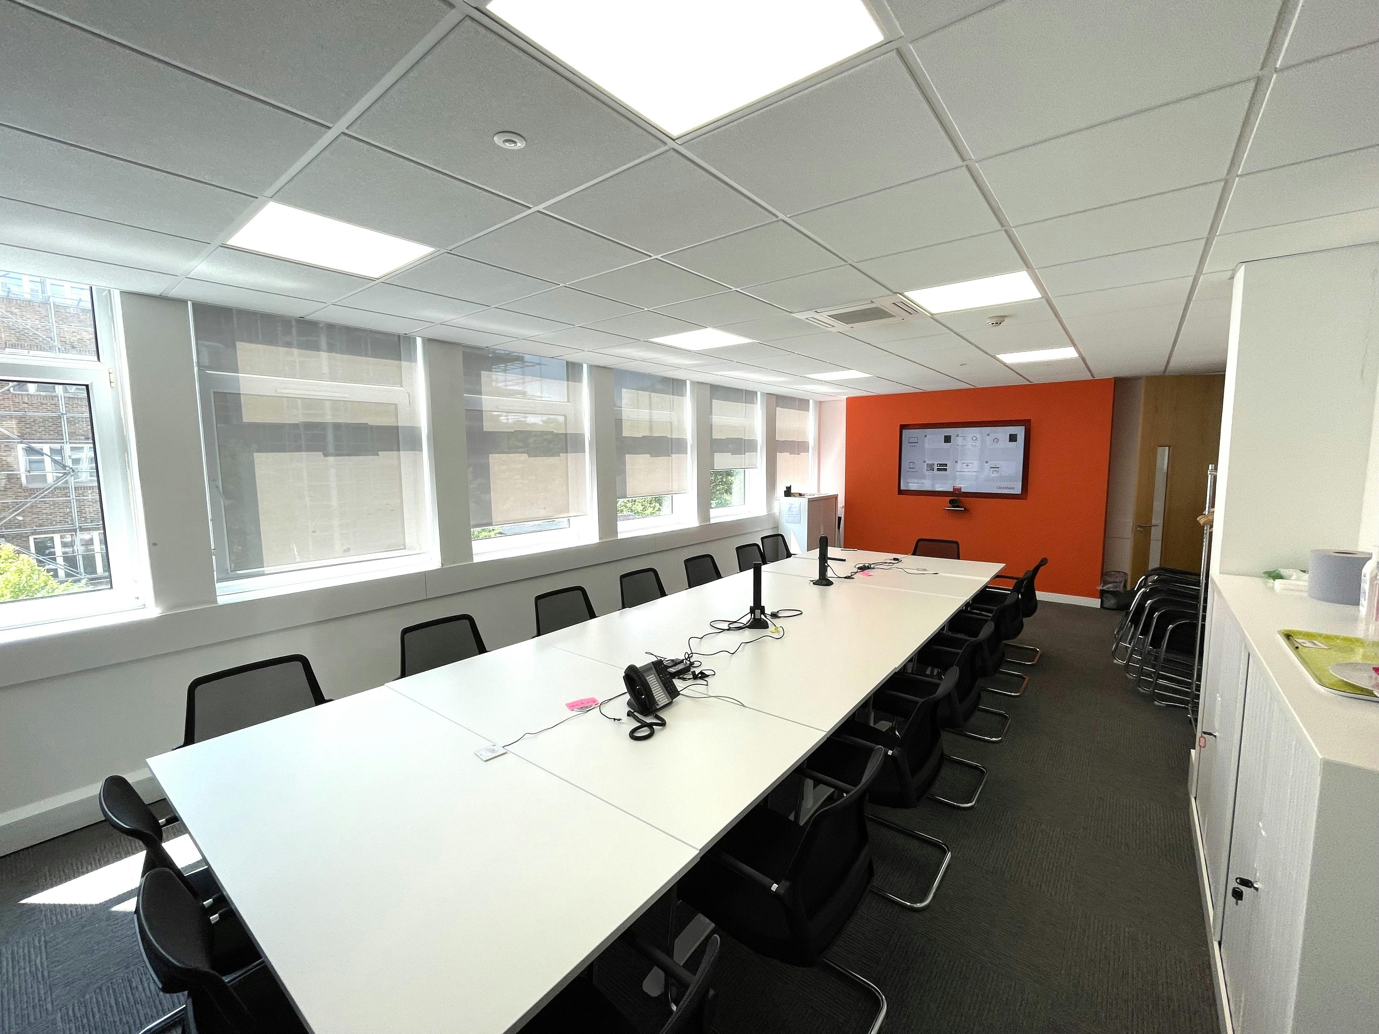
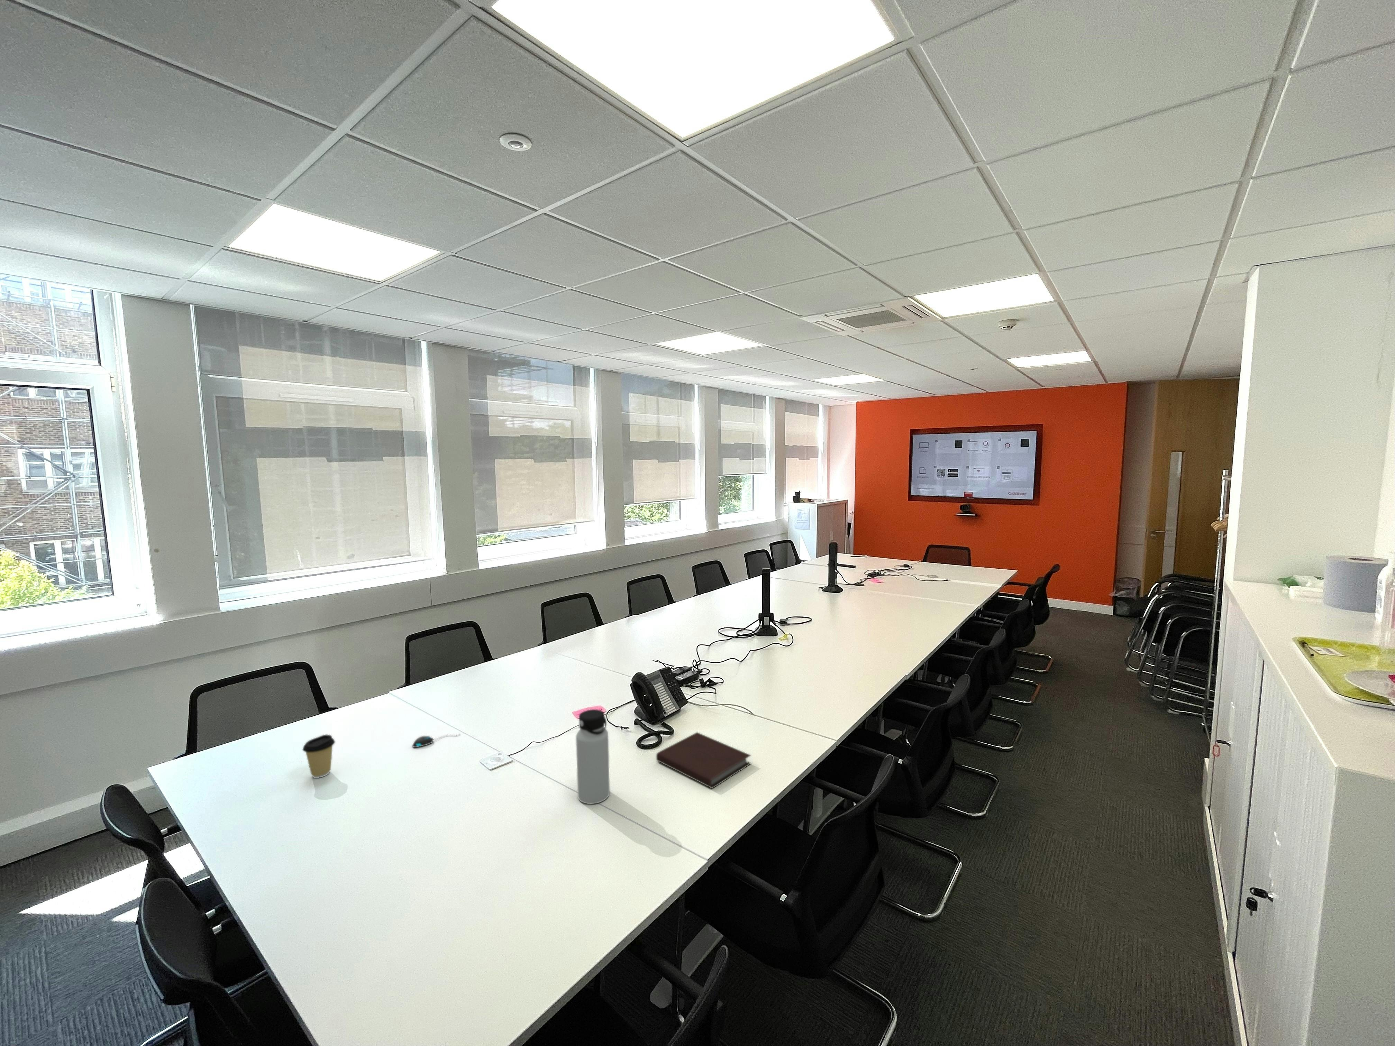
+ mouse (436, 738)
+ notebook (703, 758)
+ coffee cup (320, 757)
+ water bottle (593, 755)
